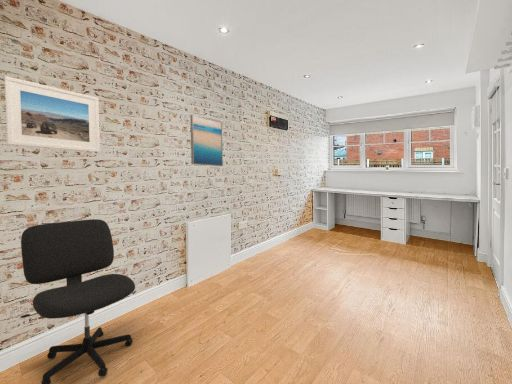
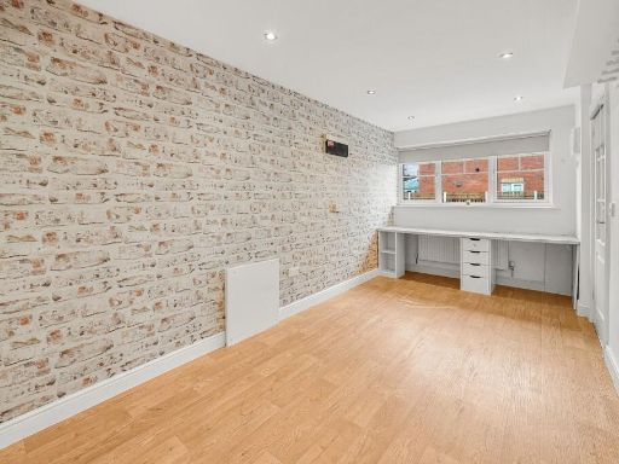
- wall art (207, 141)
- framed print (57, 118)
- office chair (80, 291)
